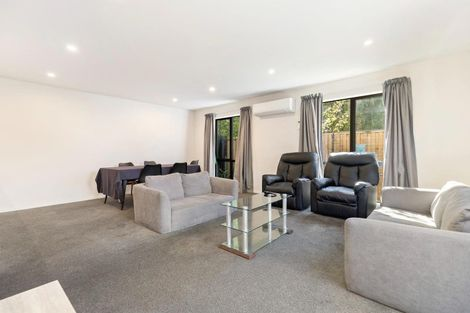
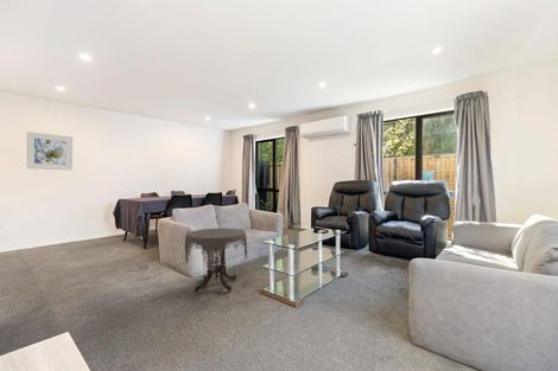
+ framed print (50, 152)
+ side table (216, 258)
